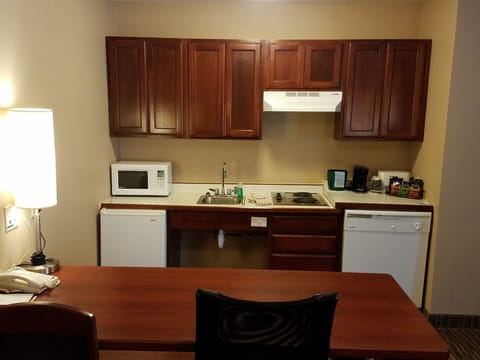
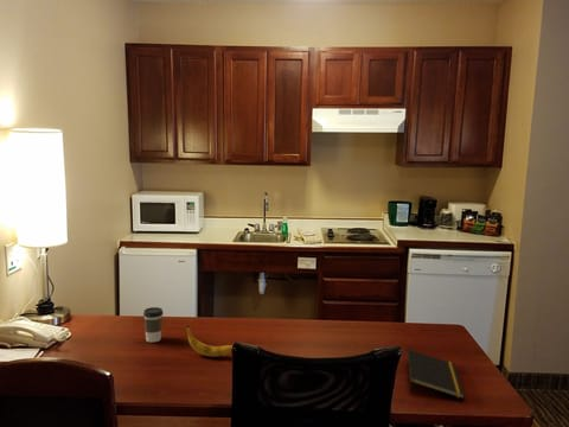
+ coffee cup (153, 324)
+ notepad (433, 371)
+ banana (209, 345)
